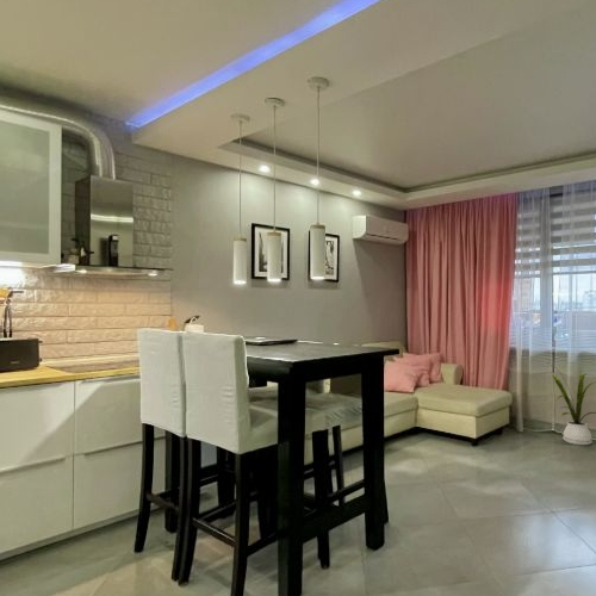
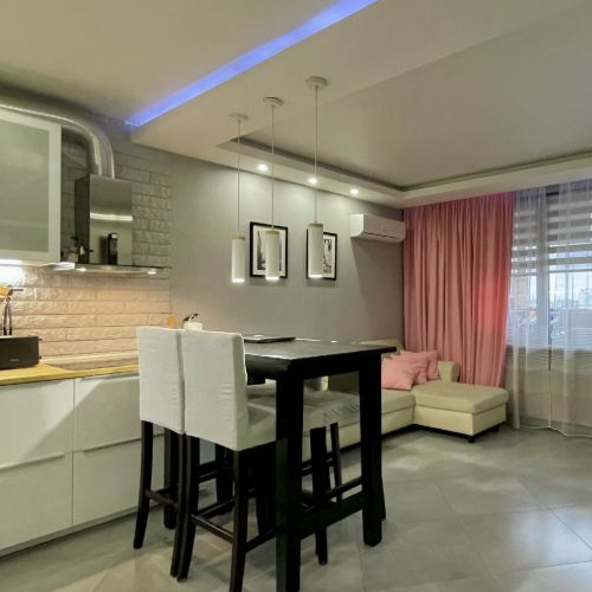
- house plant (571, 403)
